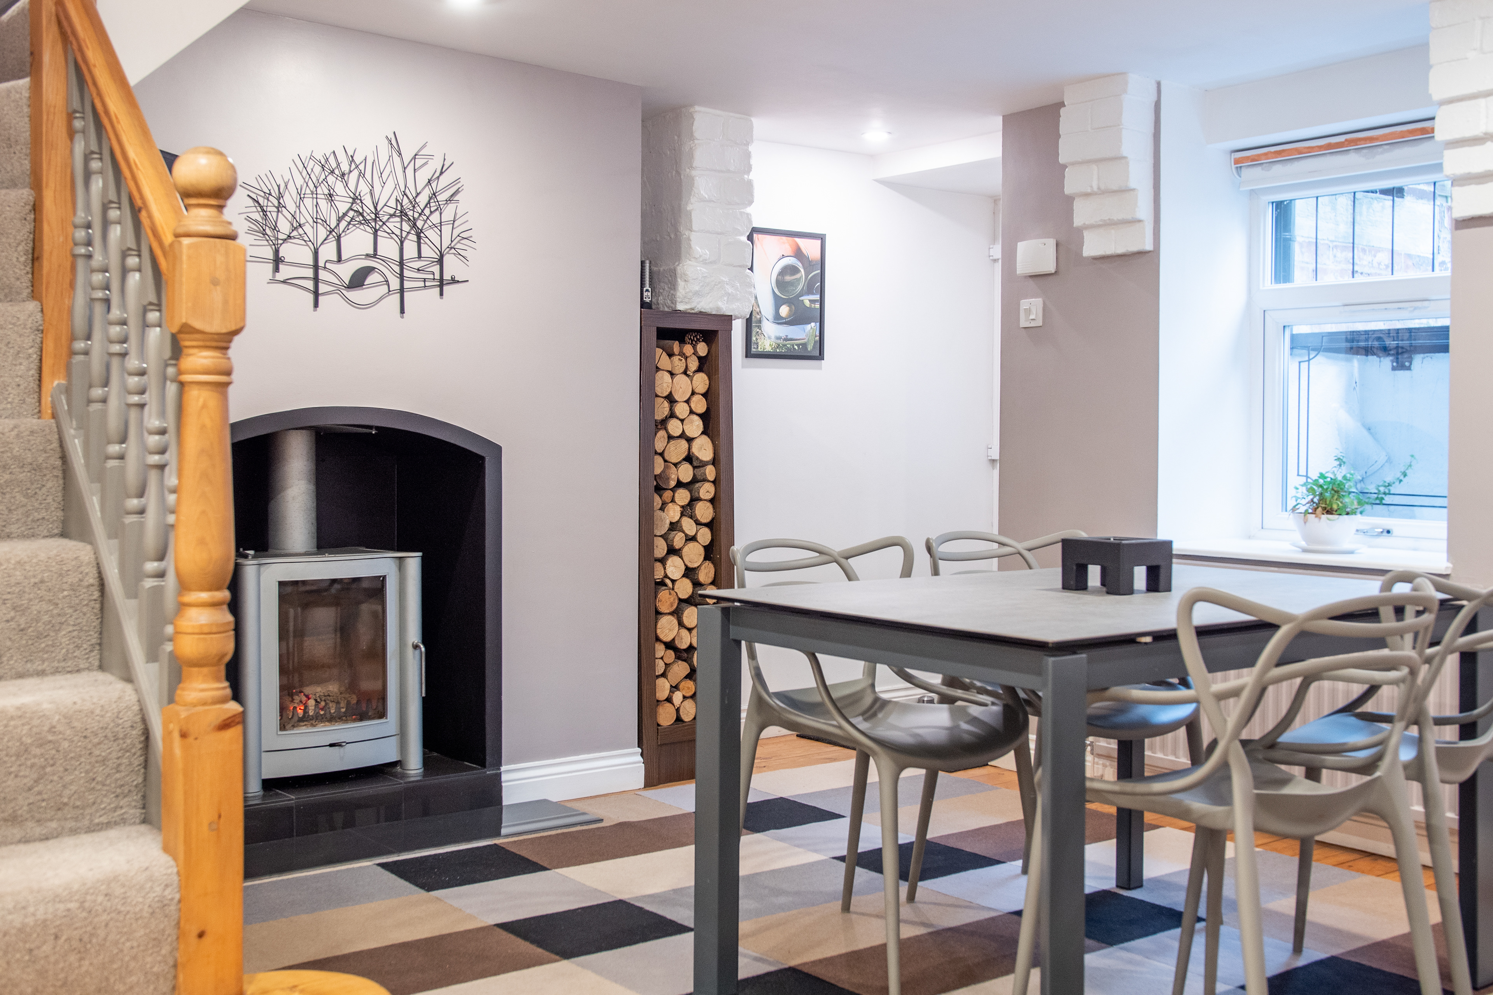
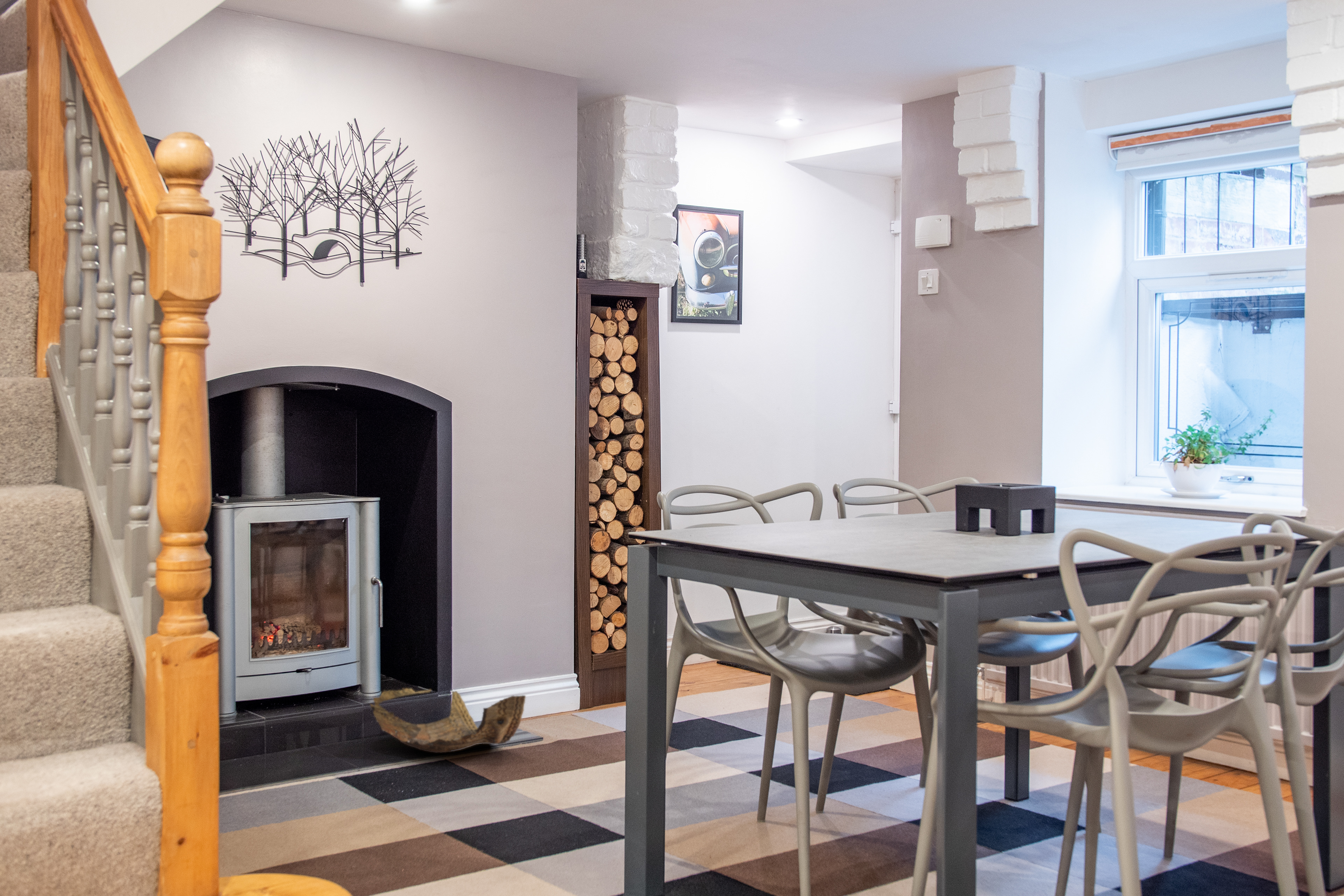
+ woven basket (445, 718)
